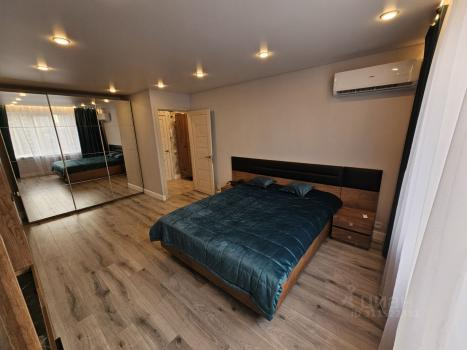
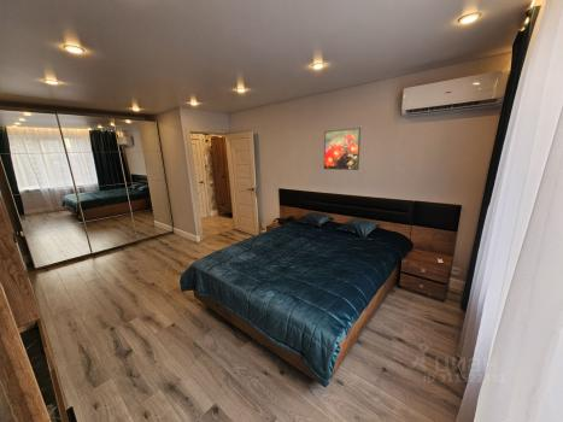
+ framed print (340, 150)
